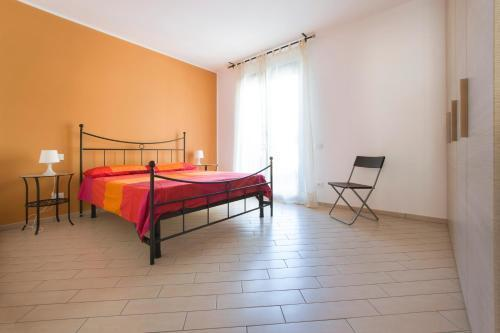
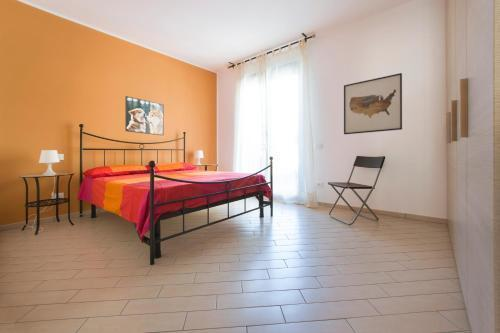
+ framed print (145, 117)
+ wall art (371, 105)
